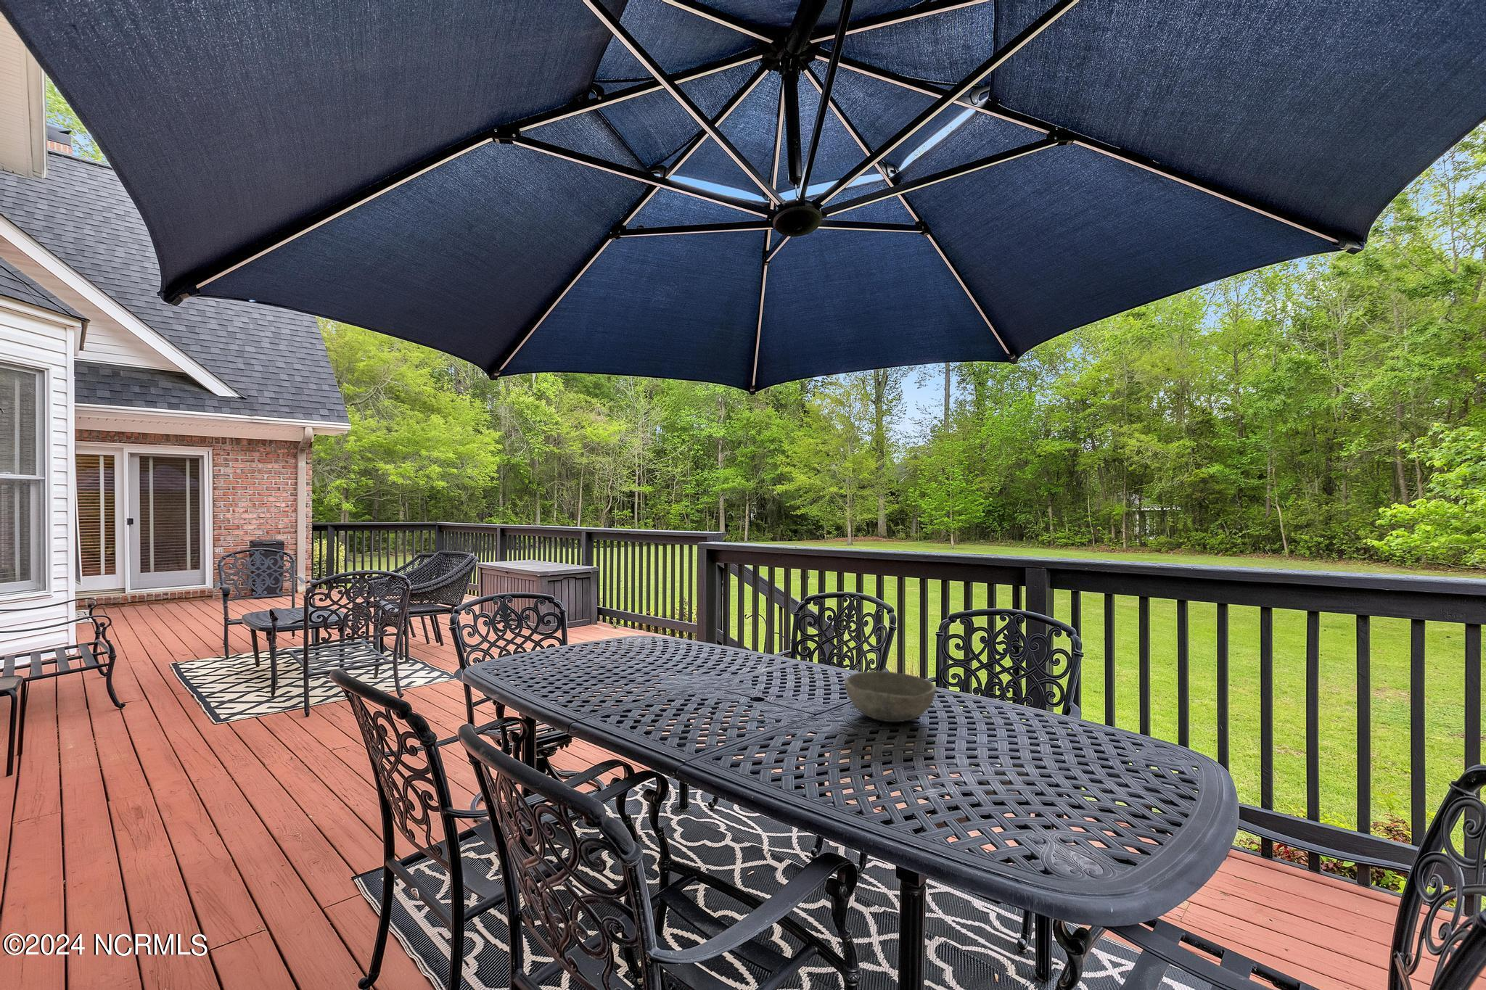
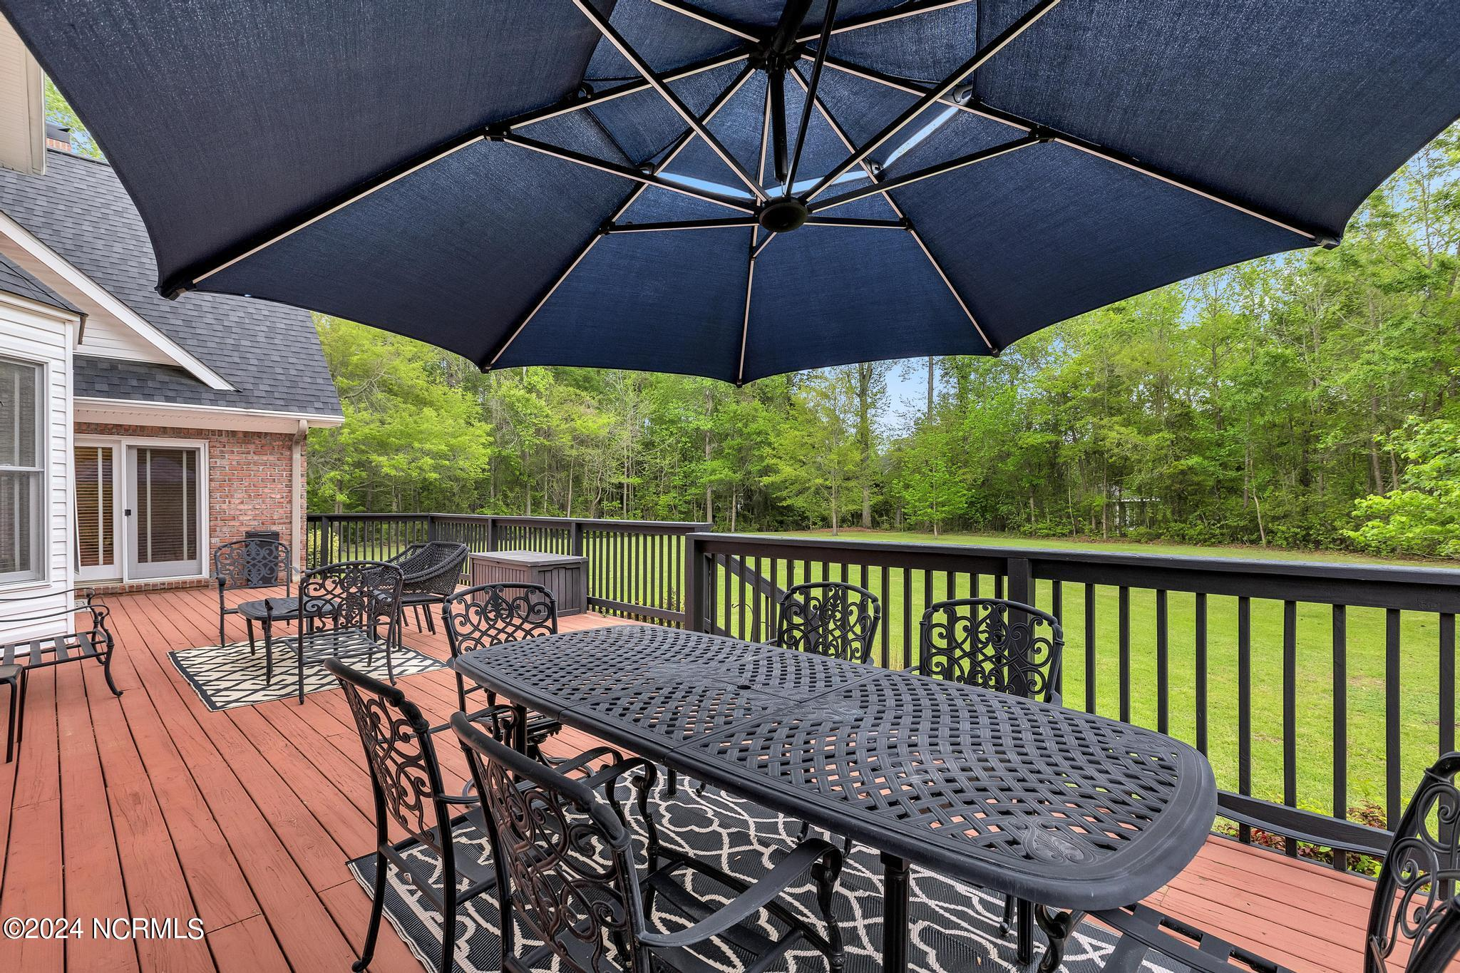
- bowl (889, 698)
